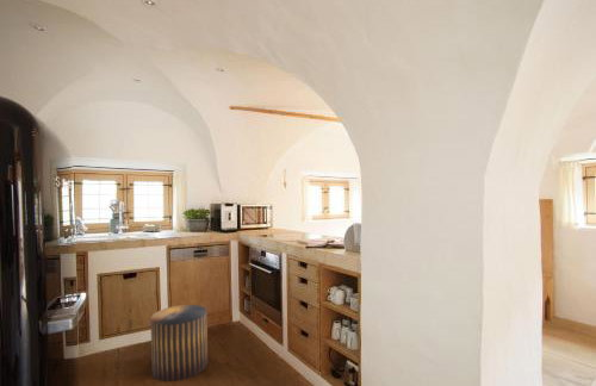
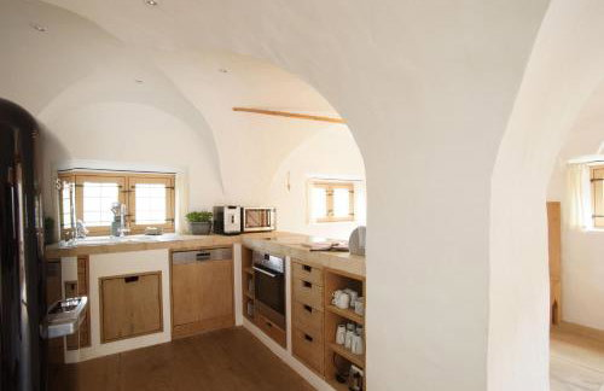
- stool (179, 340)
